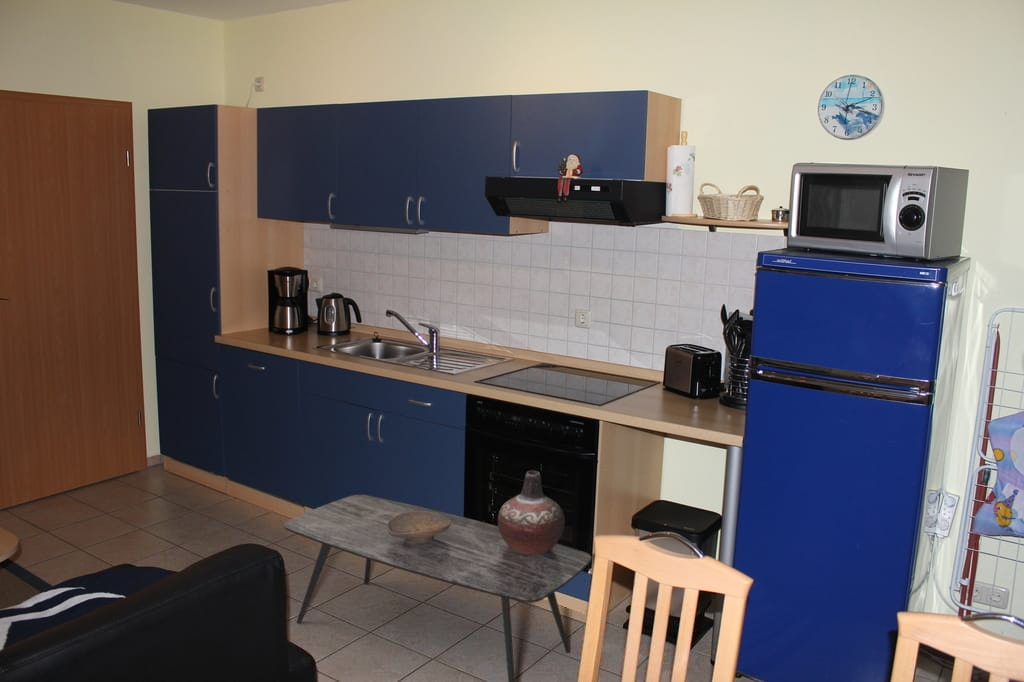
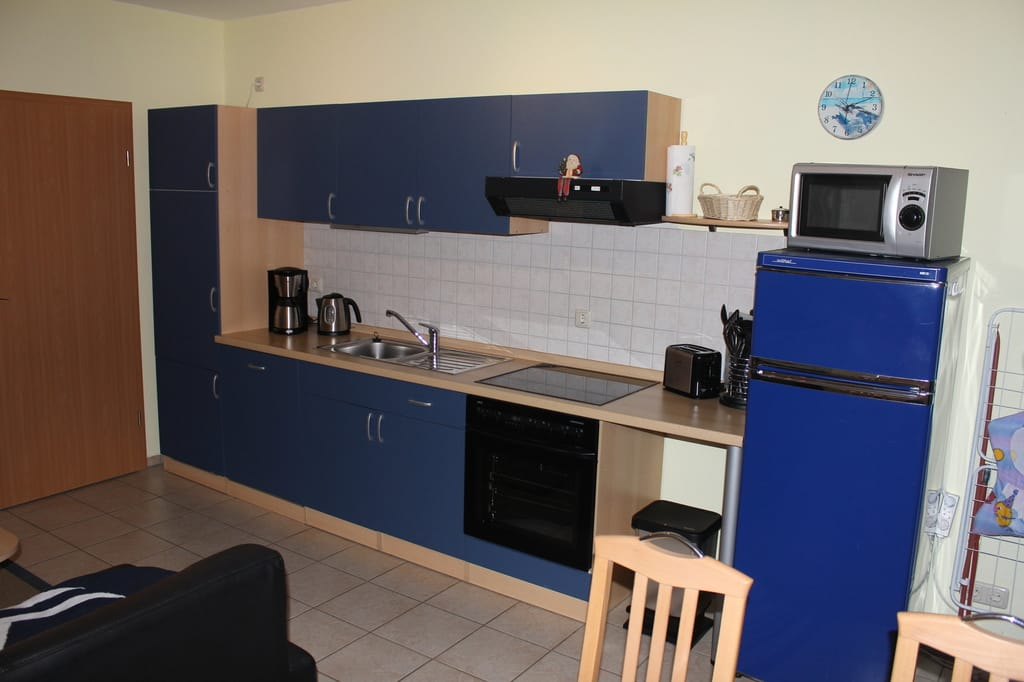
- decorative bowl (418, 528)
- vase (531, 509)
- coffee table (435, 579)
